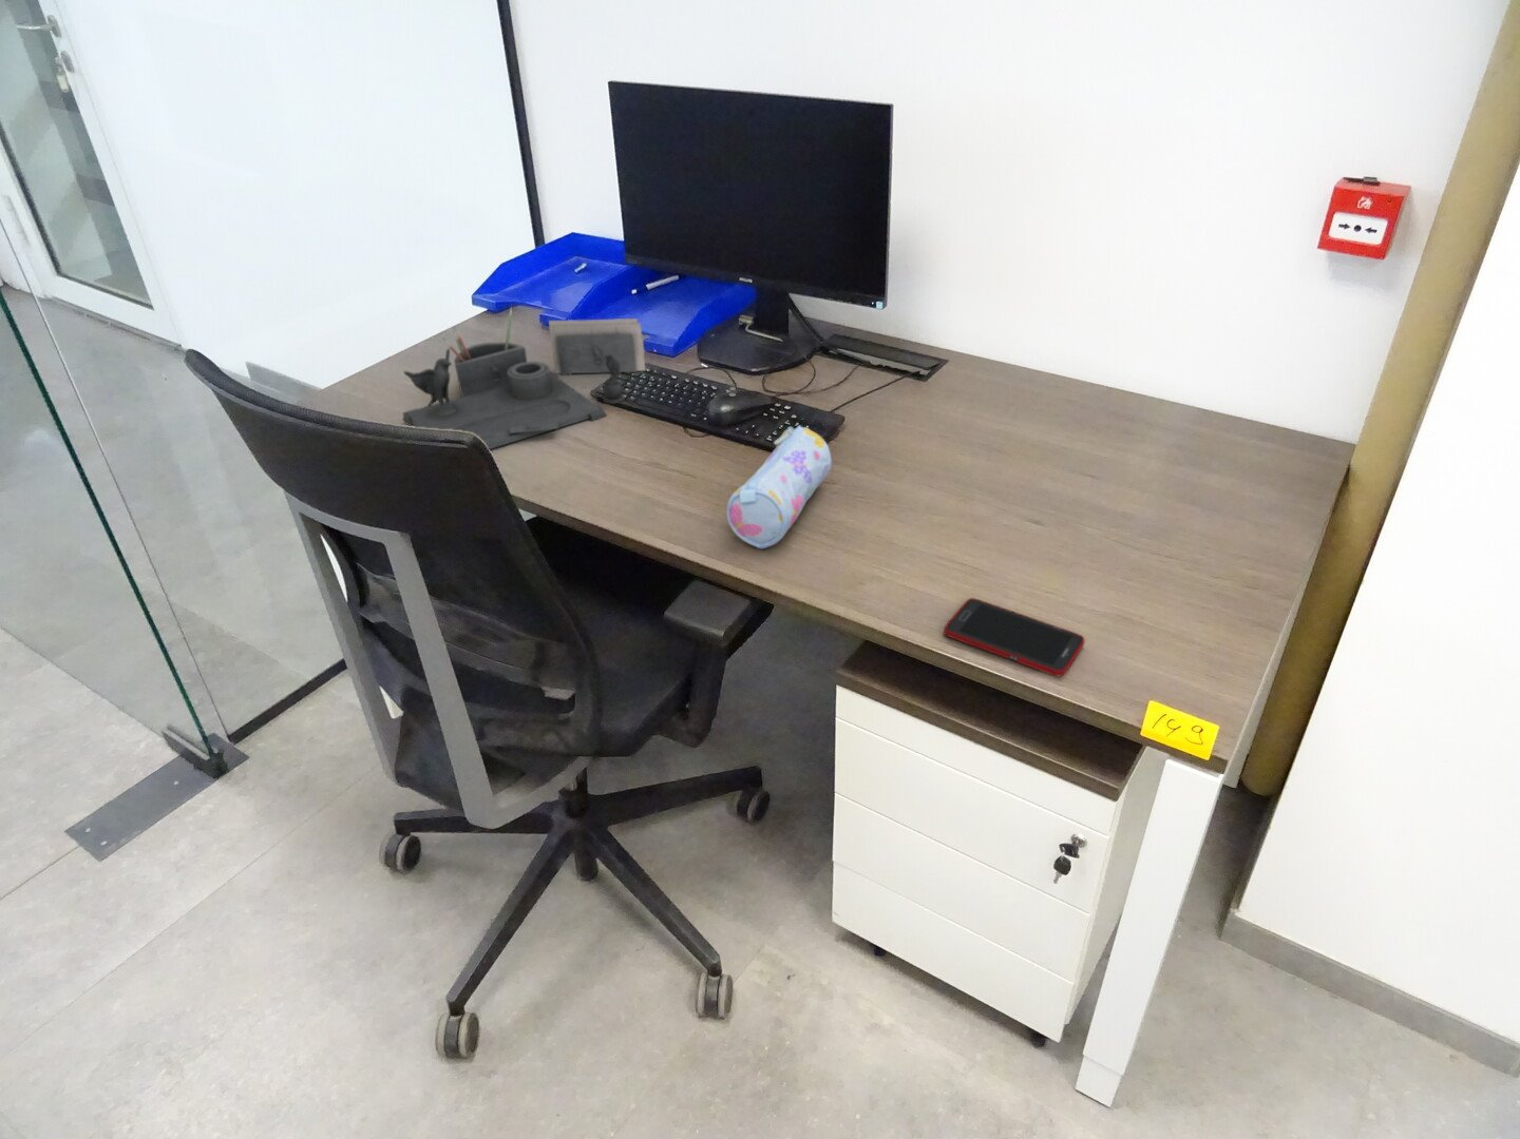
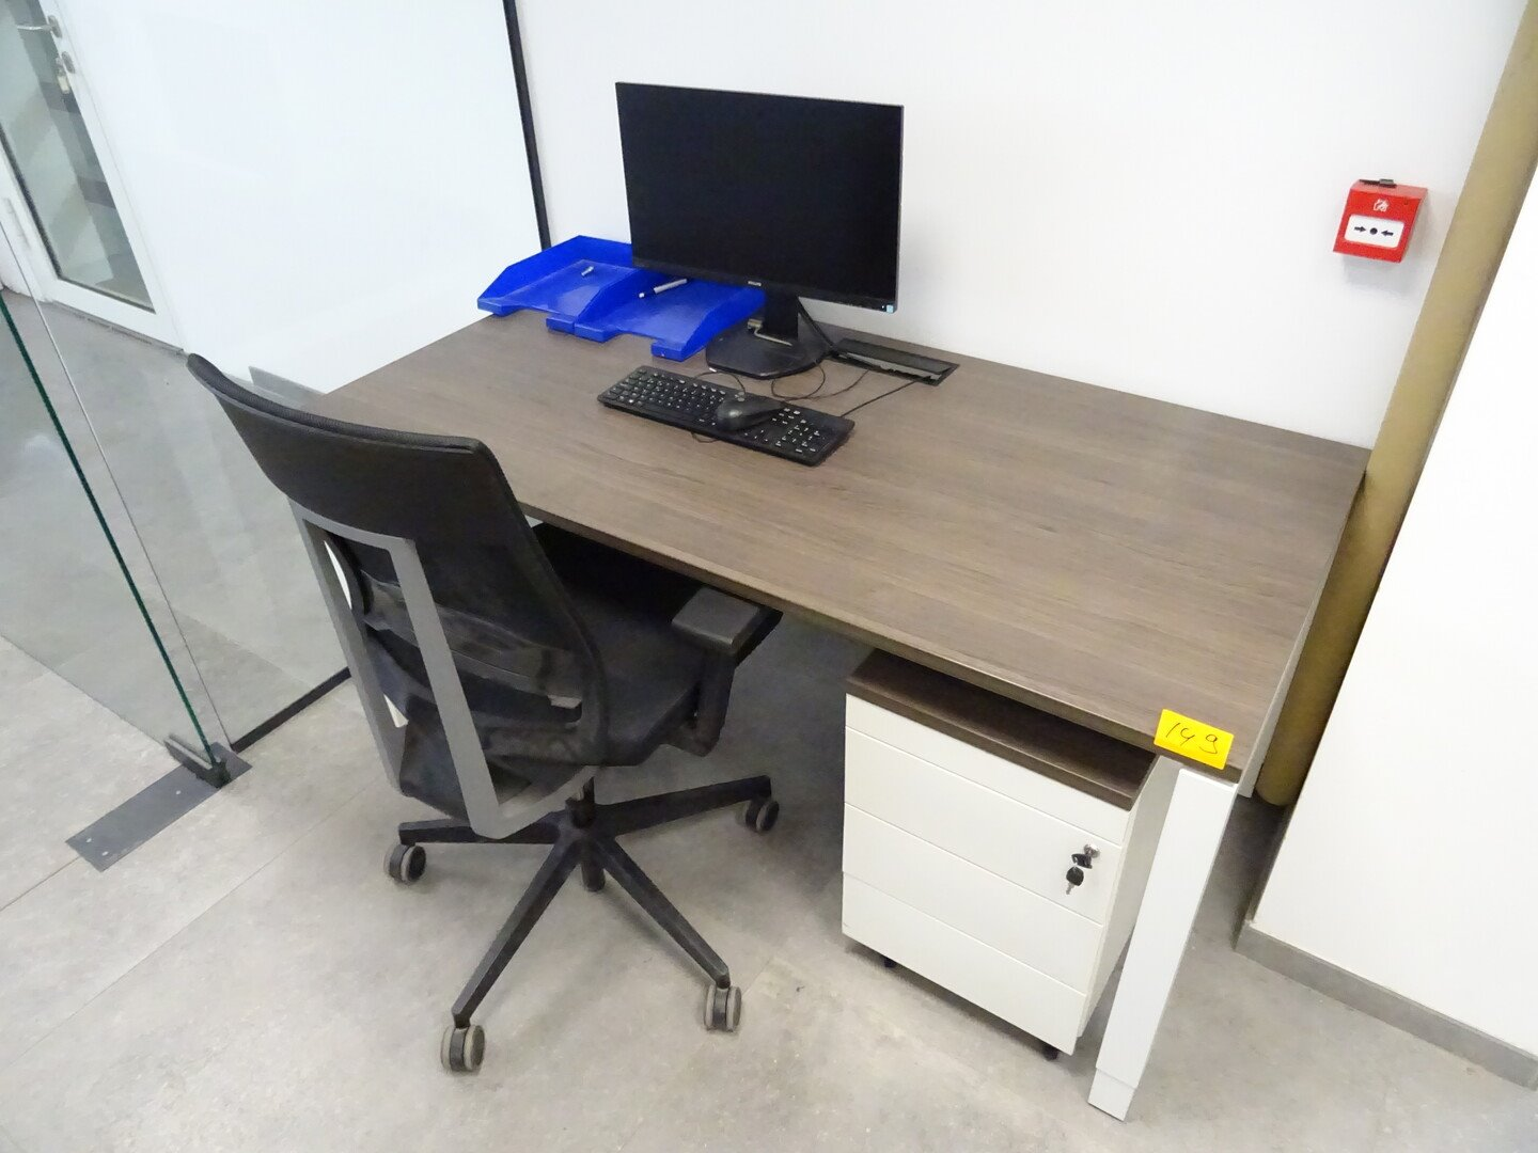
- desk organizer (523, 368)
- pencil case (782, 485)
- cell phone (1014, 636)
